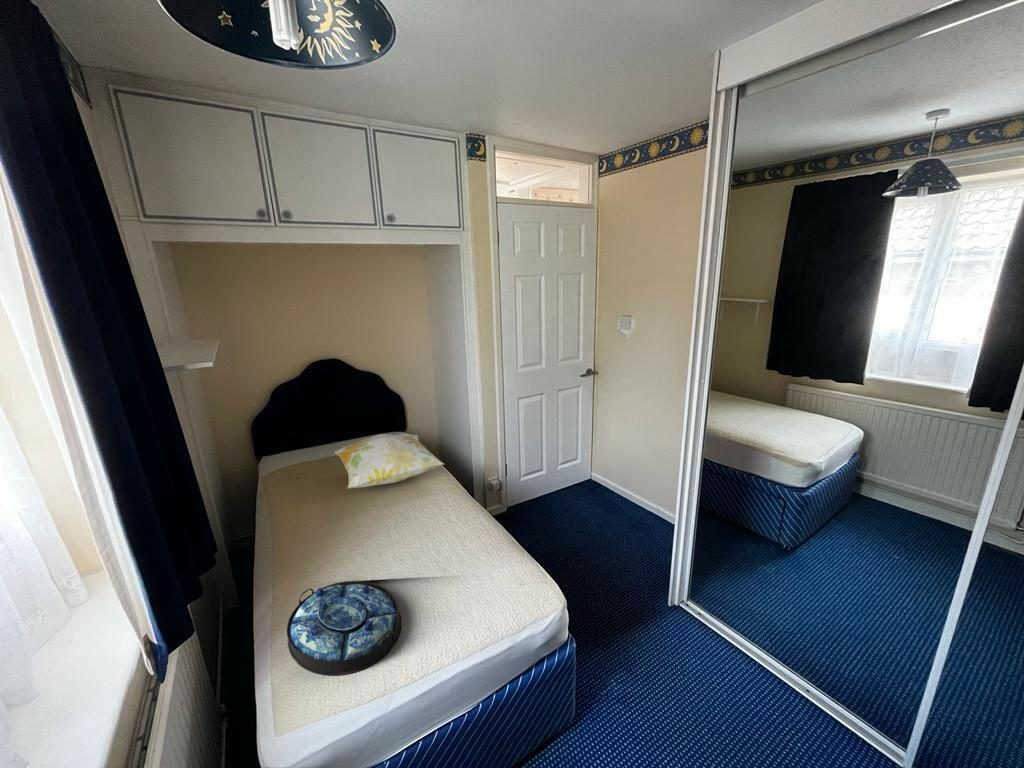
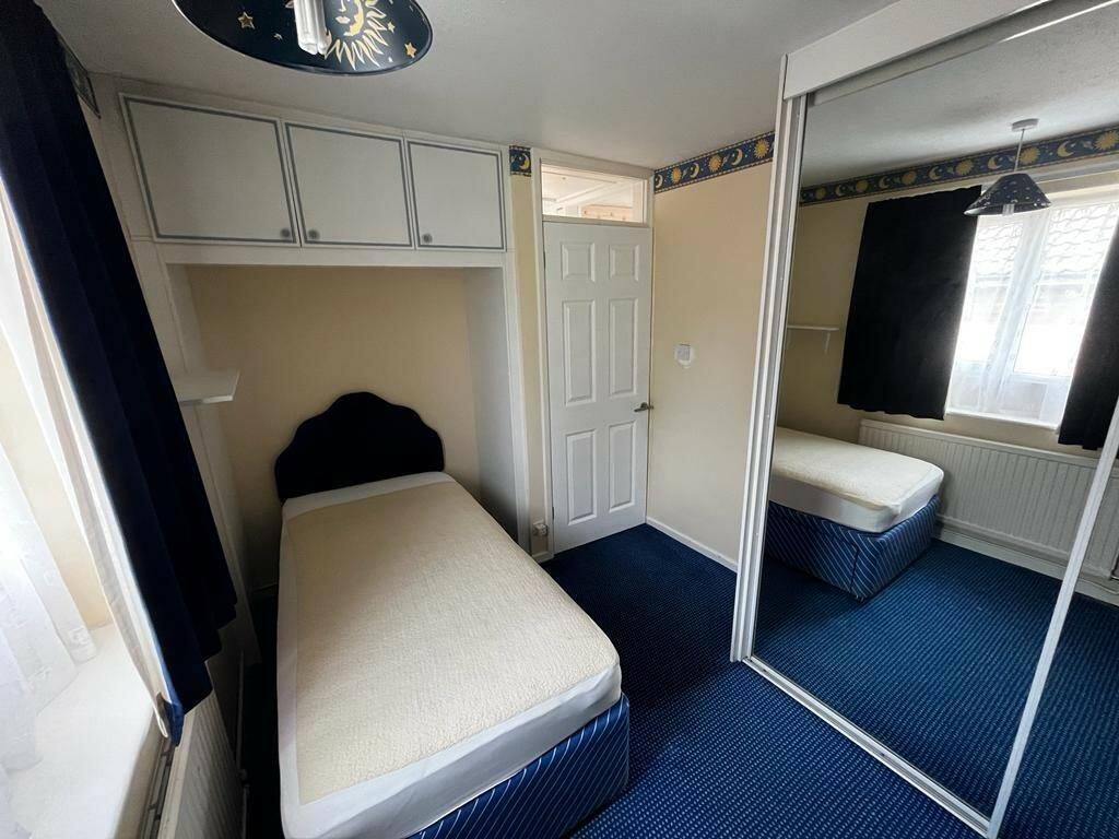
- serving tray (344, 616)
- decorative pillow (387, 457)
